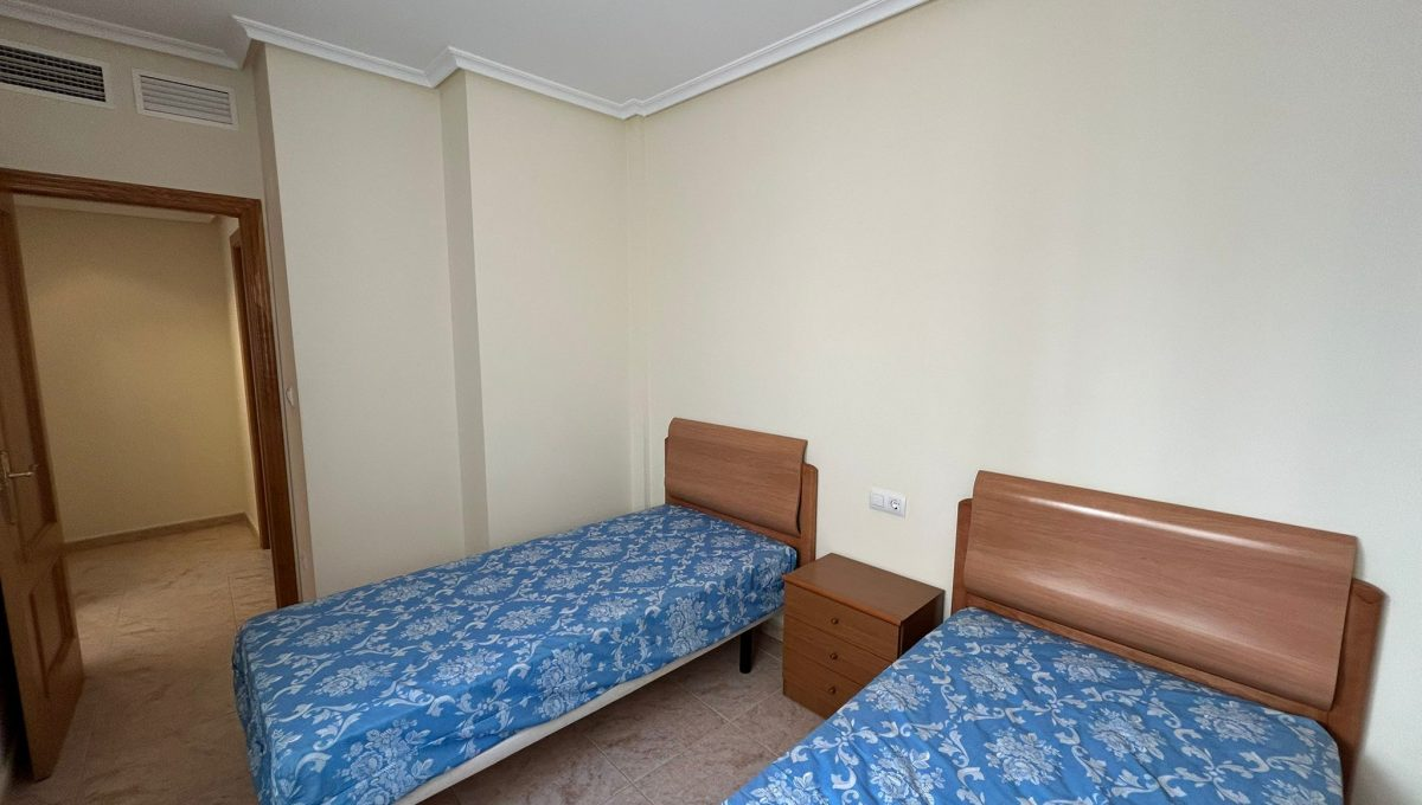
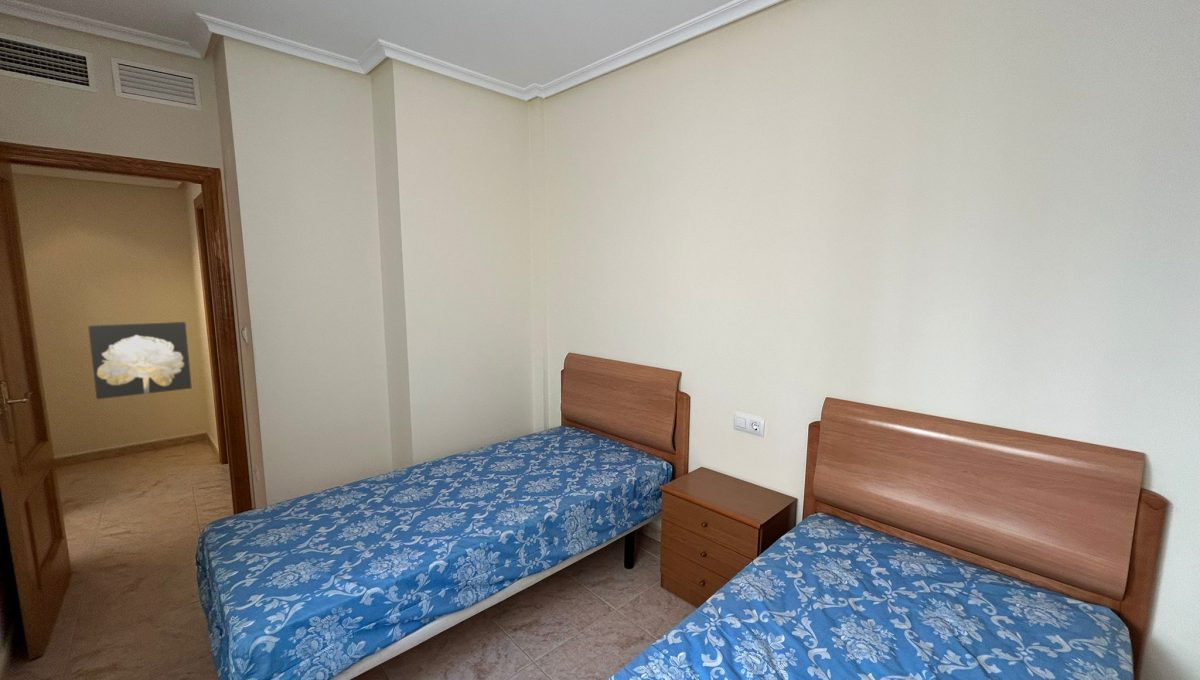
+ wall art (142, 358)
